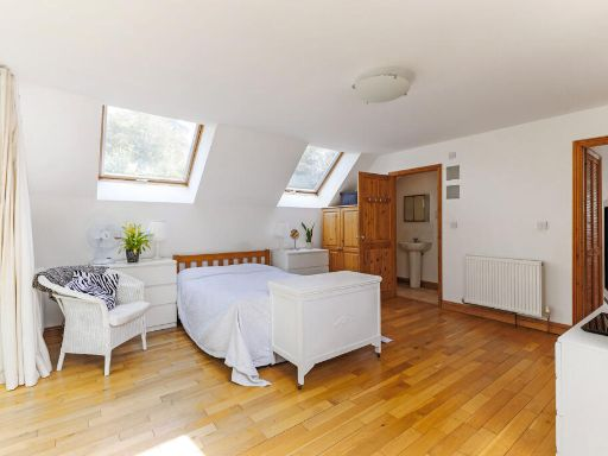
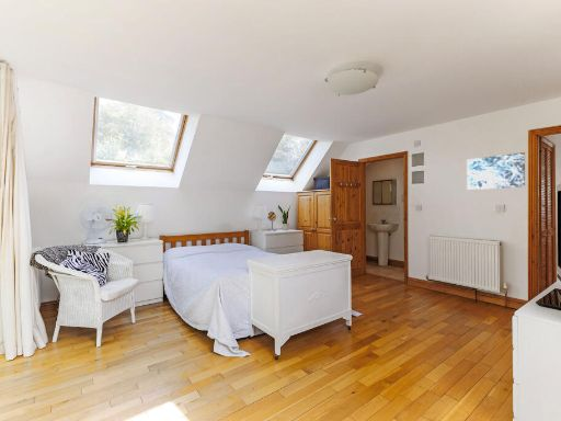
+ wall art (494, 172)
